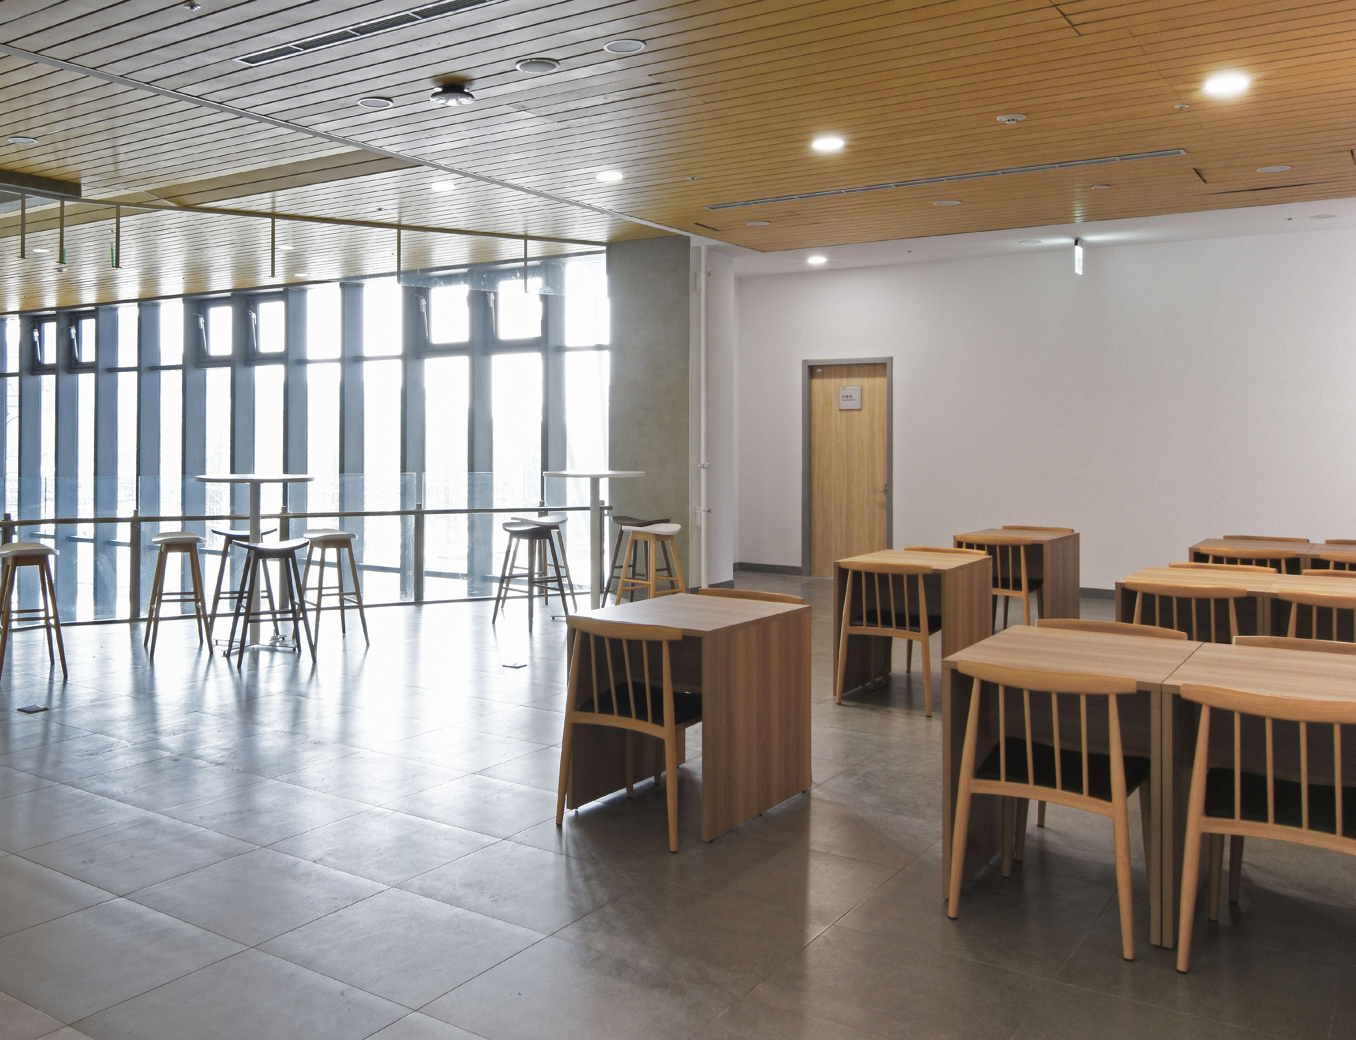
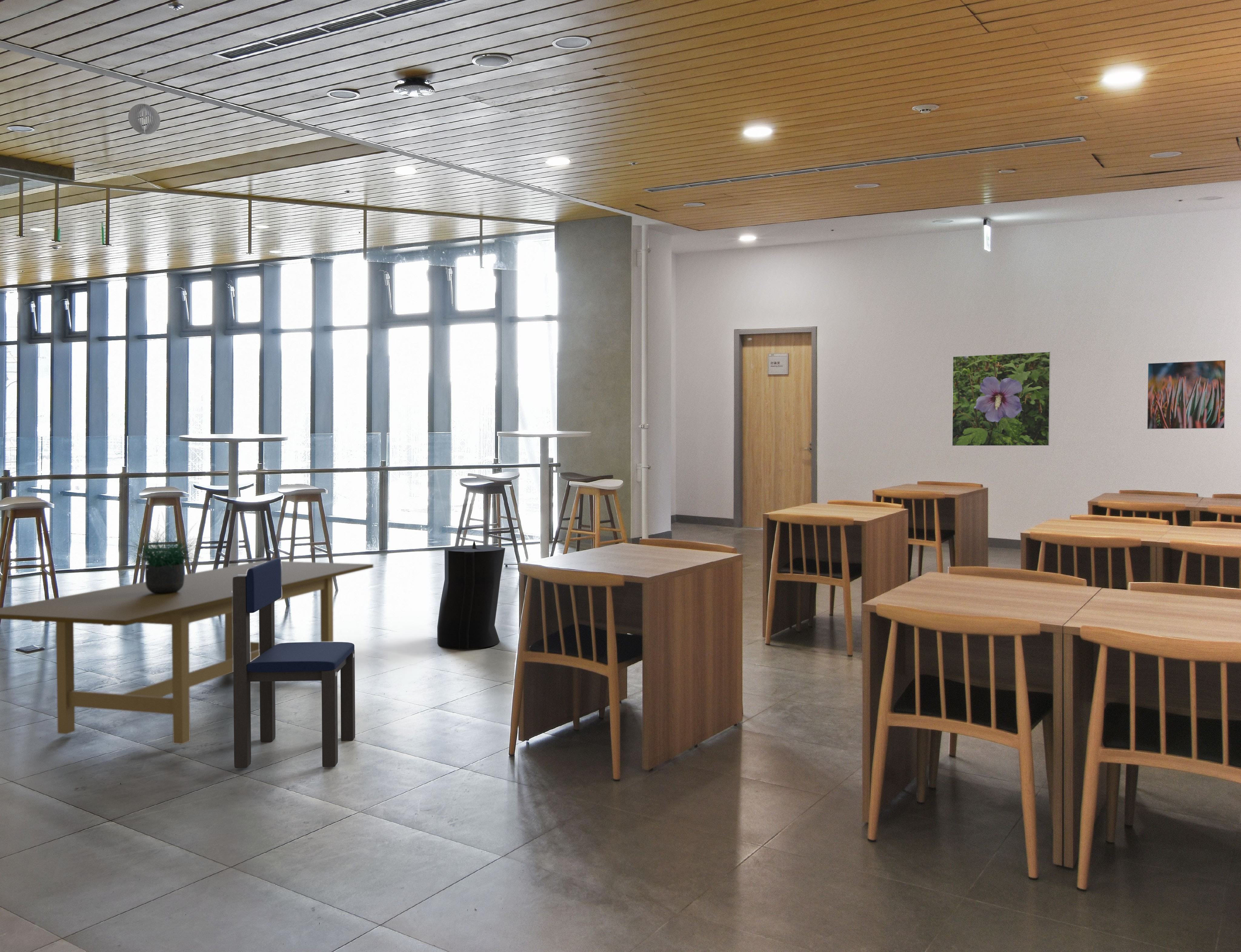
+ chair (297, 658)
+ trash can (471, 591)
+ potted plant (165, 551)
+ dining table (225, 644)
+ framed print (1000, 400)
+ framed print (1186, 395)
+ pendant light (144, 102)
